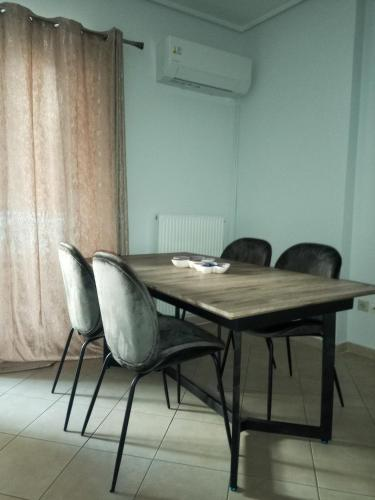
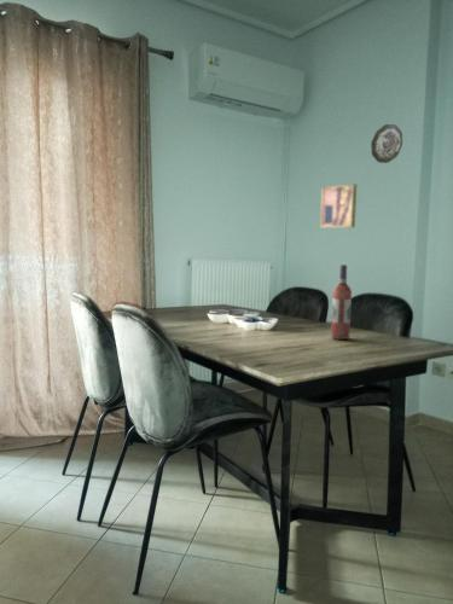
+ decorative plate (387, 144)
+ wall art (337, 207)
+ wine bottle (341, 301)
